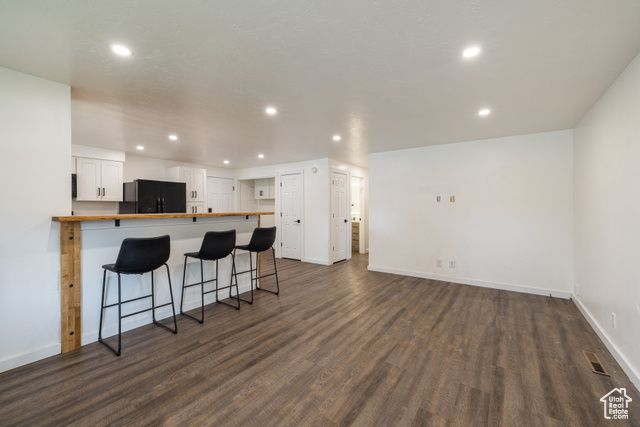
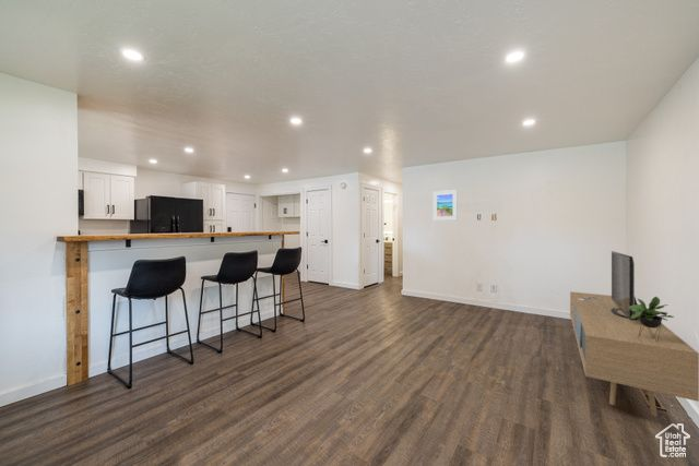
+ media console (615, 310)
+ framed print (445, 205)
